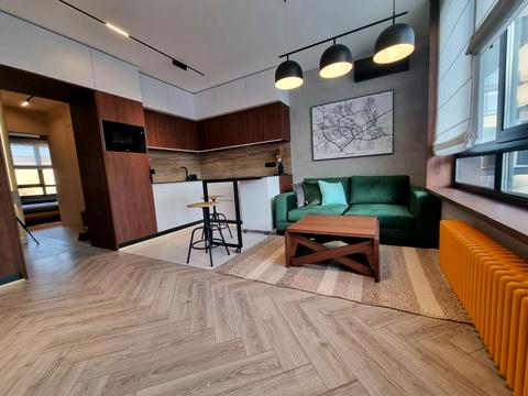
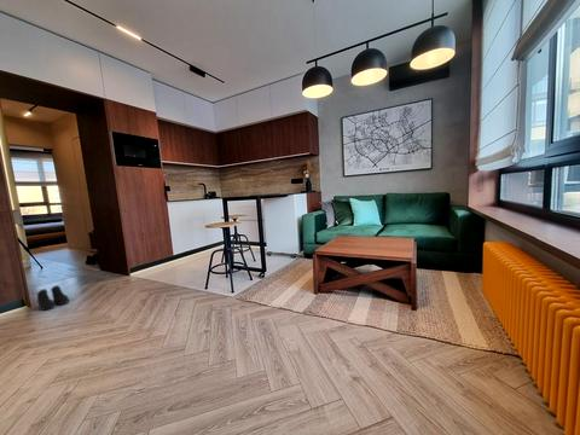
+ boots (52, 295)
